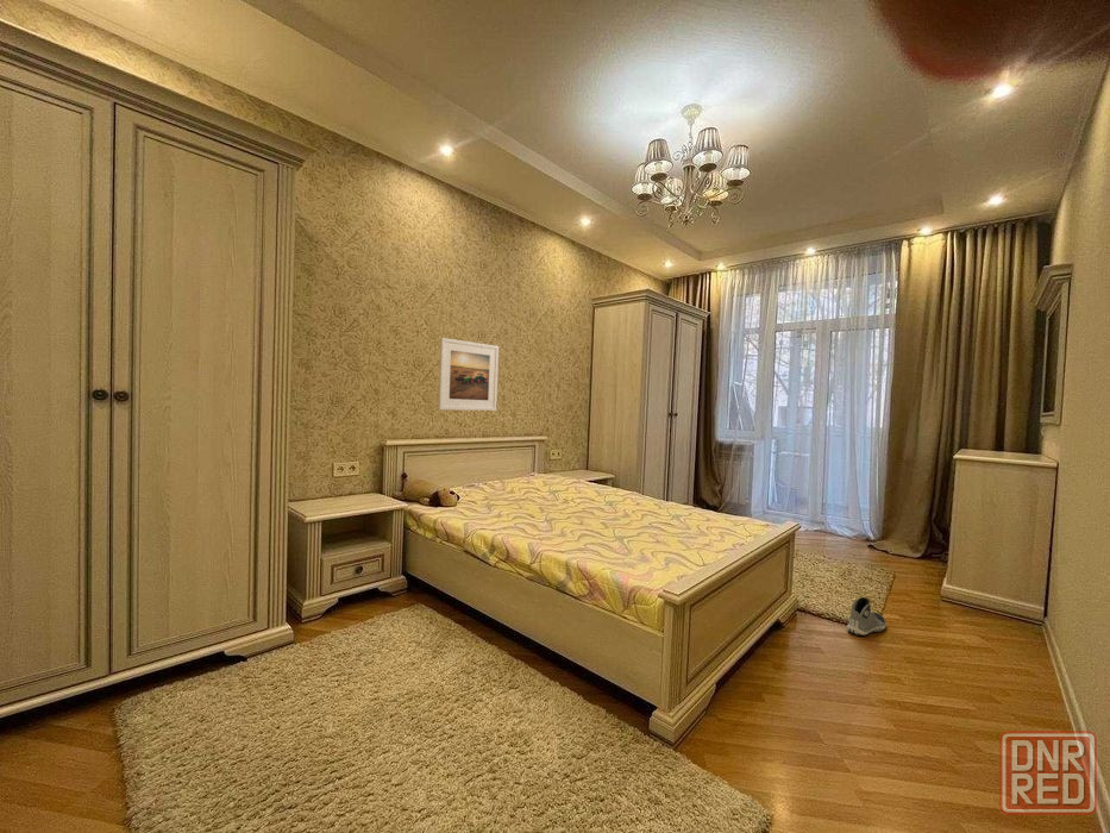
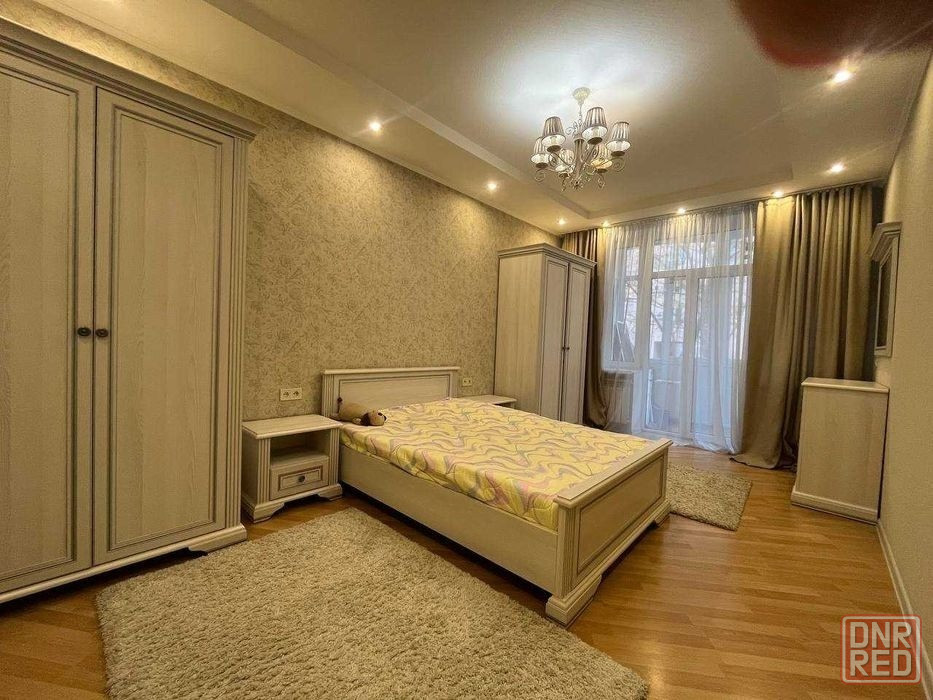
- sneaker (868, 612)
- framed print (469, 376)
